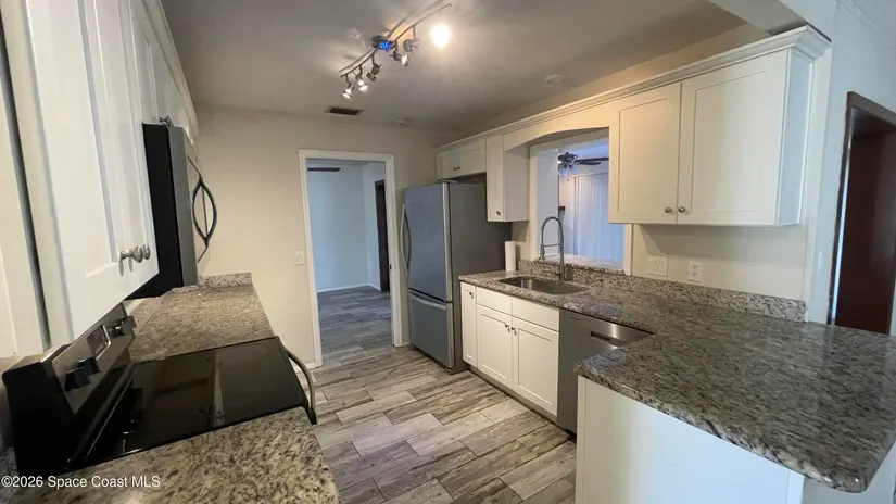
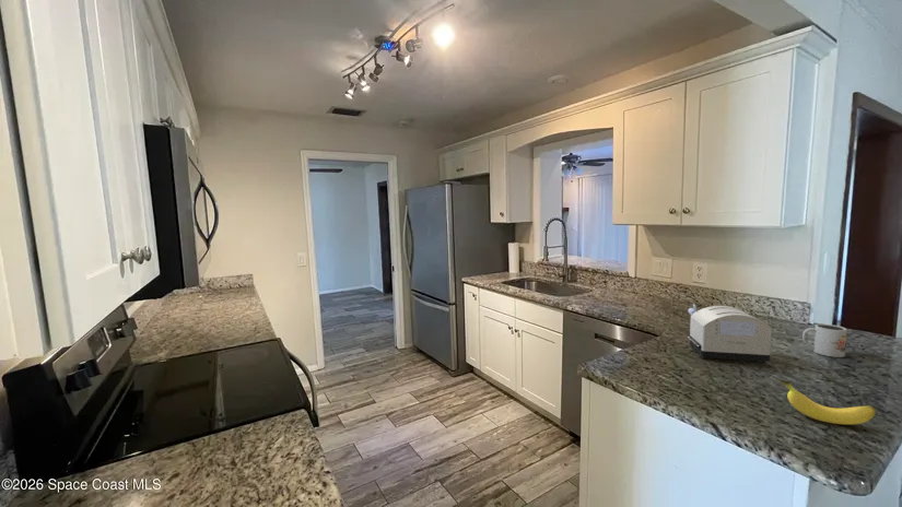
+ mug (823, 339)
+ banana (822, 405)
+ toaster (722, 328)
